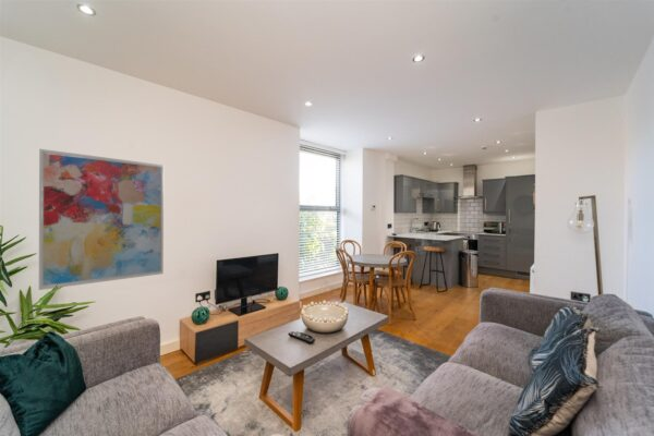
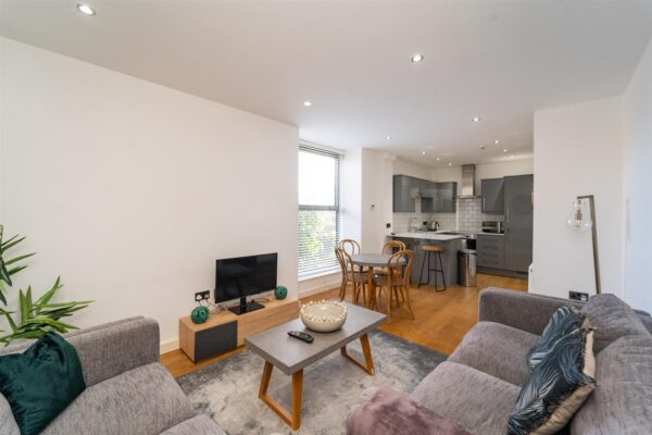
- wall art (109, 219)
